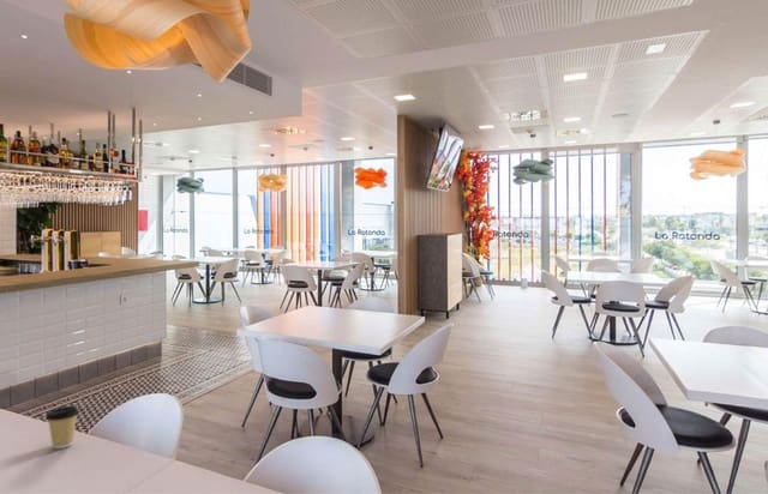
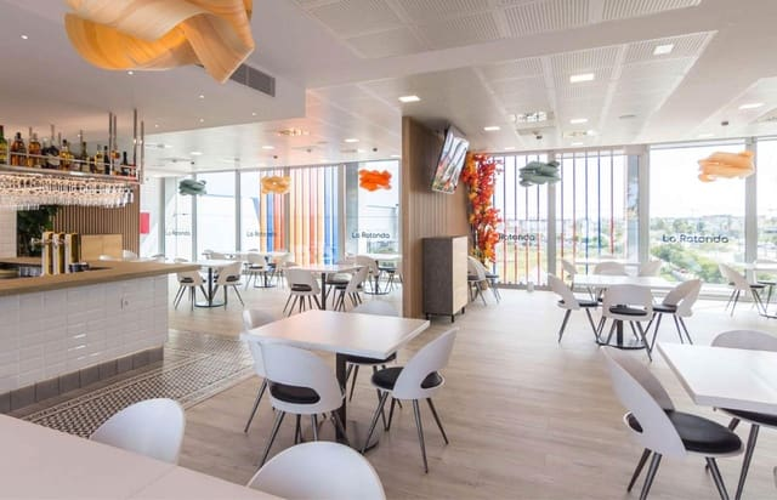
- coffee cup (62, 427)
